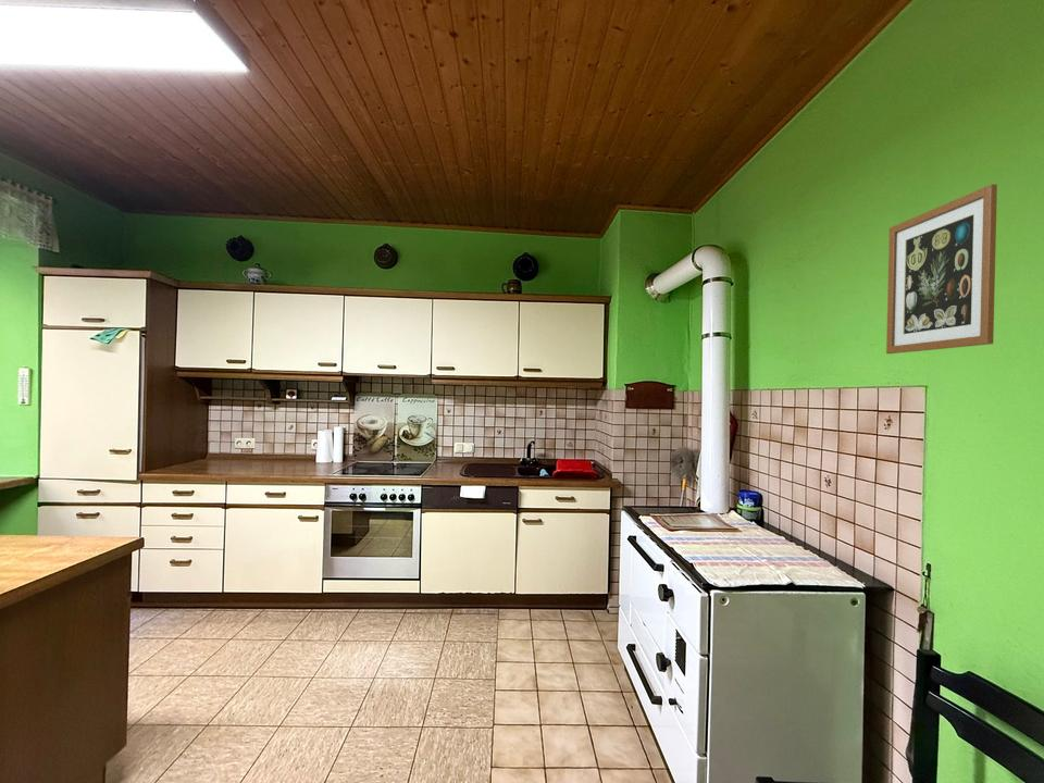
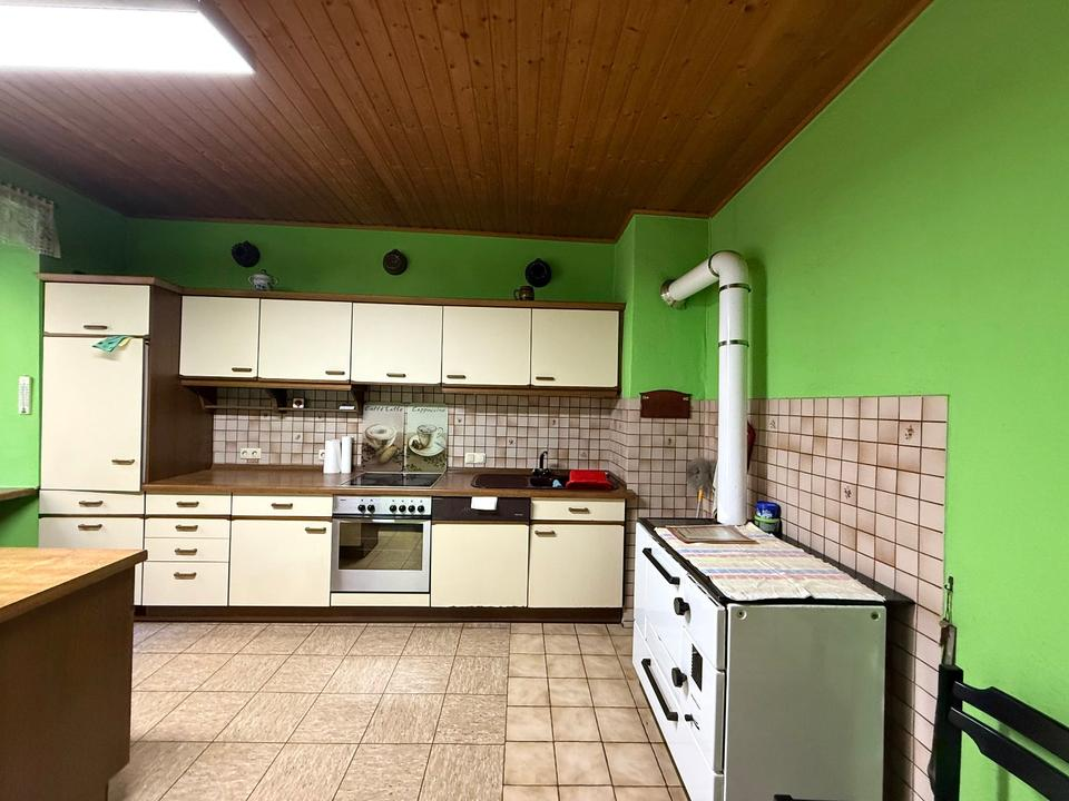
- wall art (934, 278)
